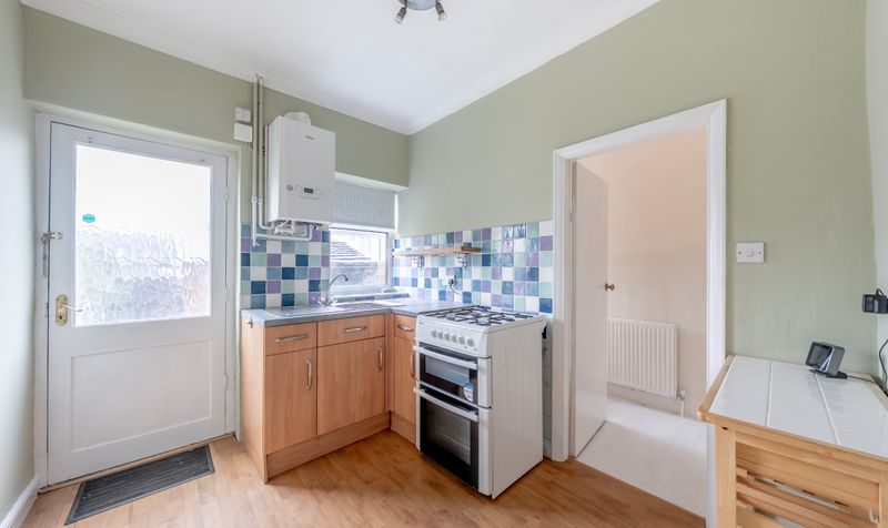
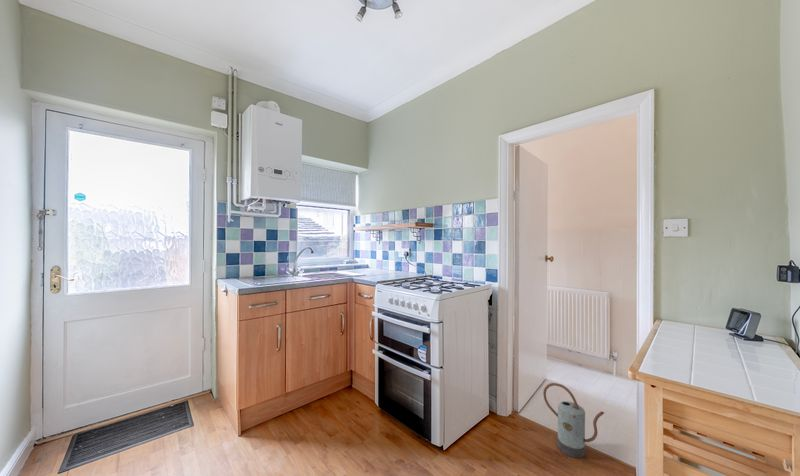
+ watering can (571, 418)
